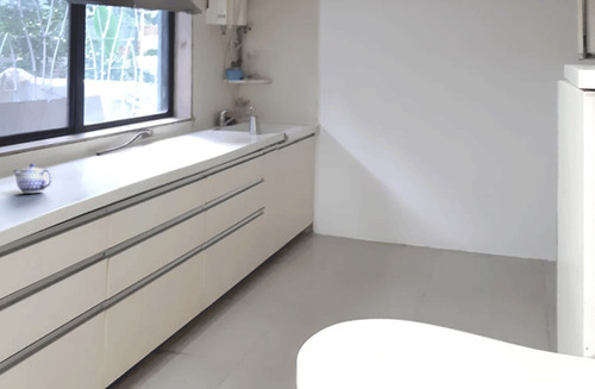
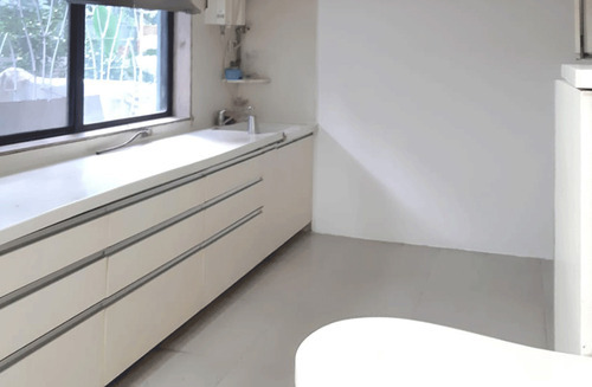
- teapot (32, 177)
